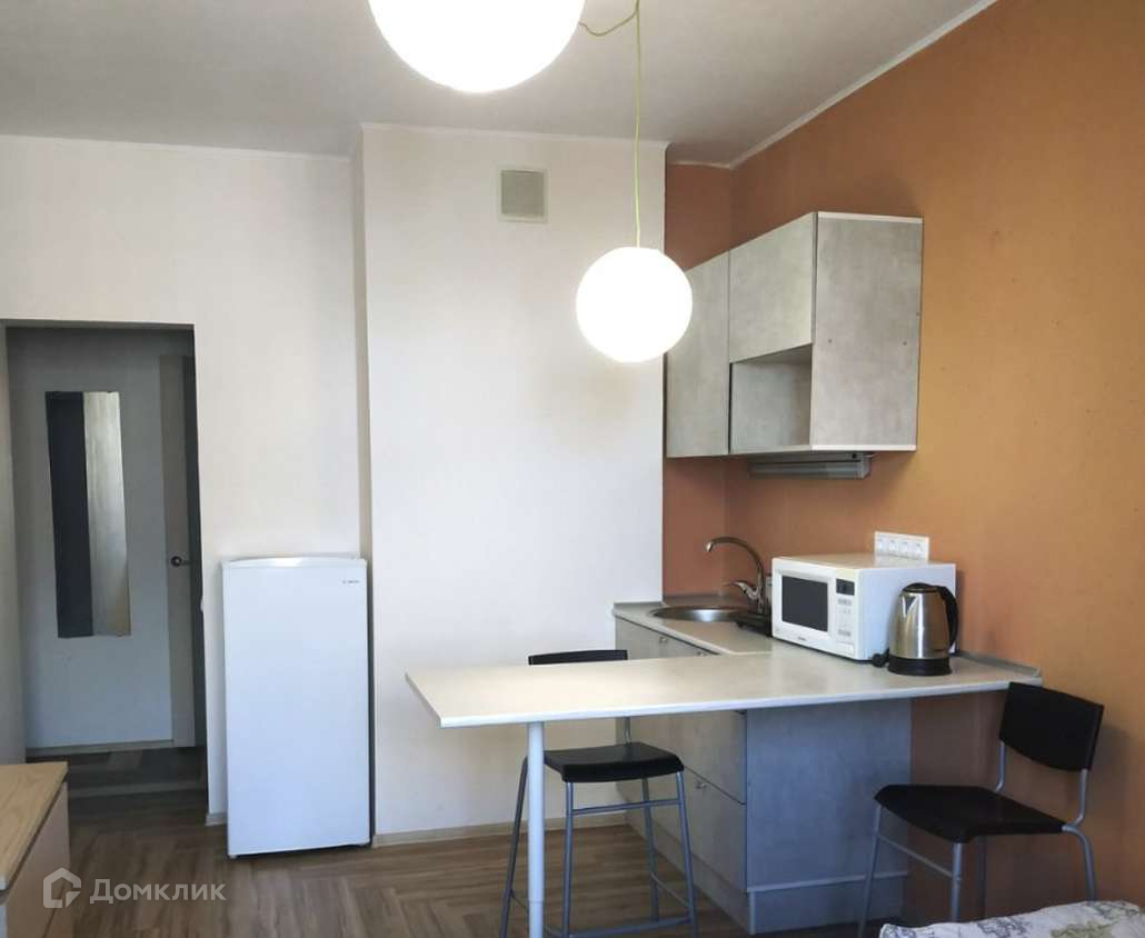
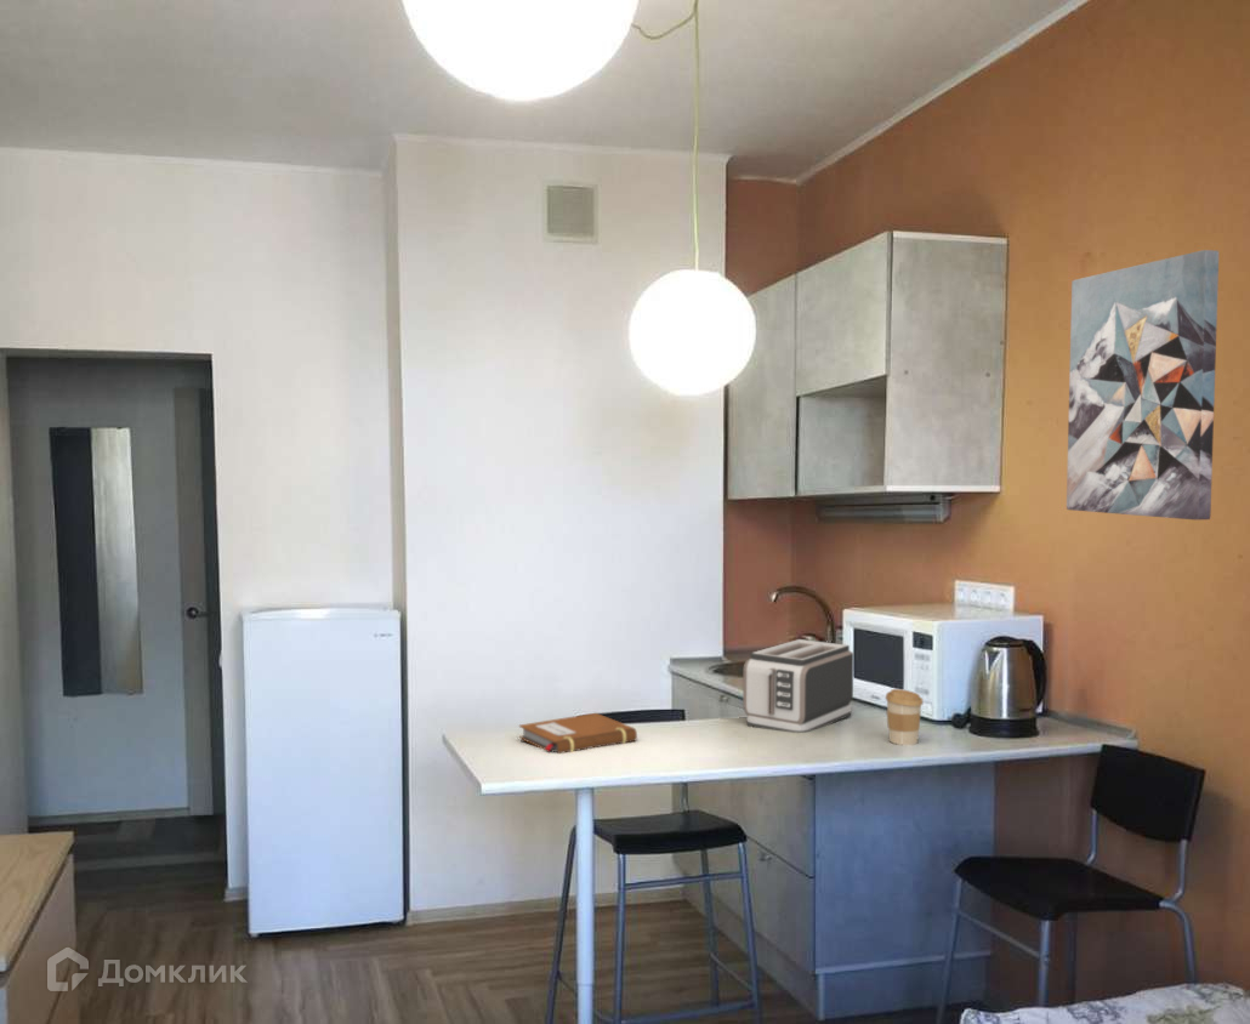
+ coffee cup (903, 716)
+ notebook (575, 733)
+ toaster (797, 684)
+ wall art (1136, 391)
